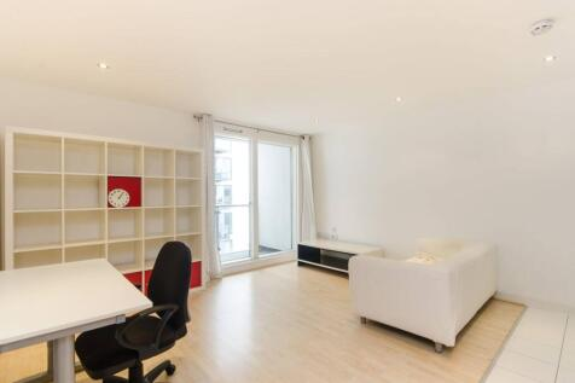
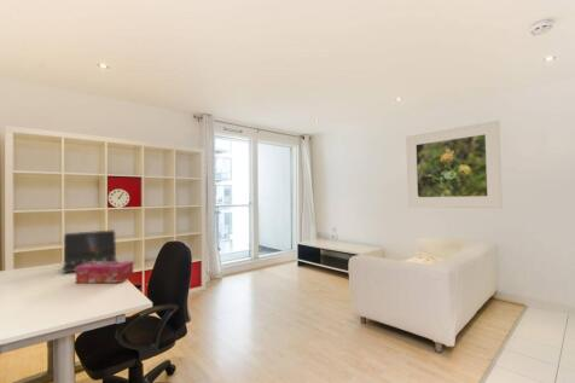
+ laptop computer (91, 249)
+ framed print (448, 168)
+ tissue box (105, 272)
